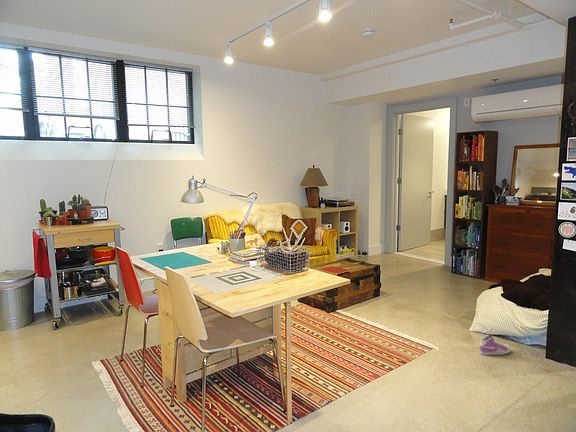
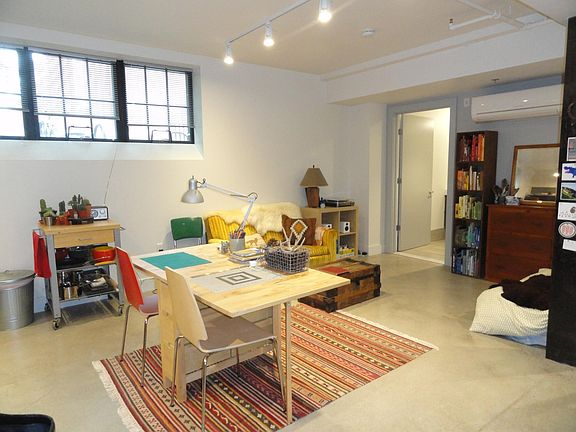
- sneaker (495, 343)
